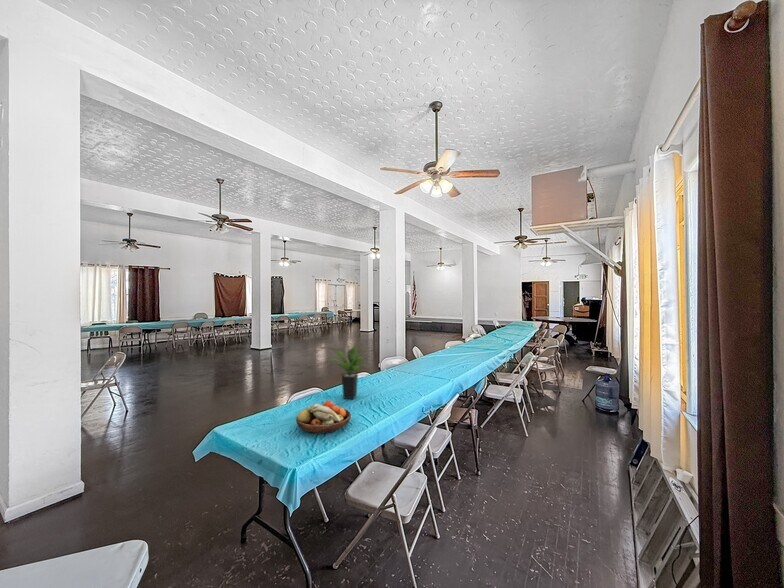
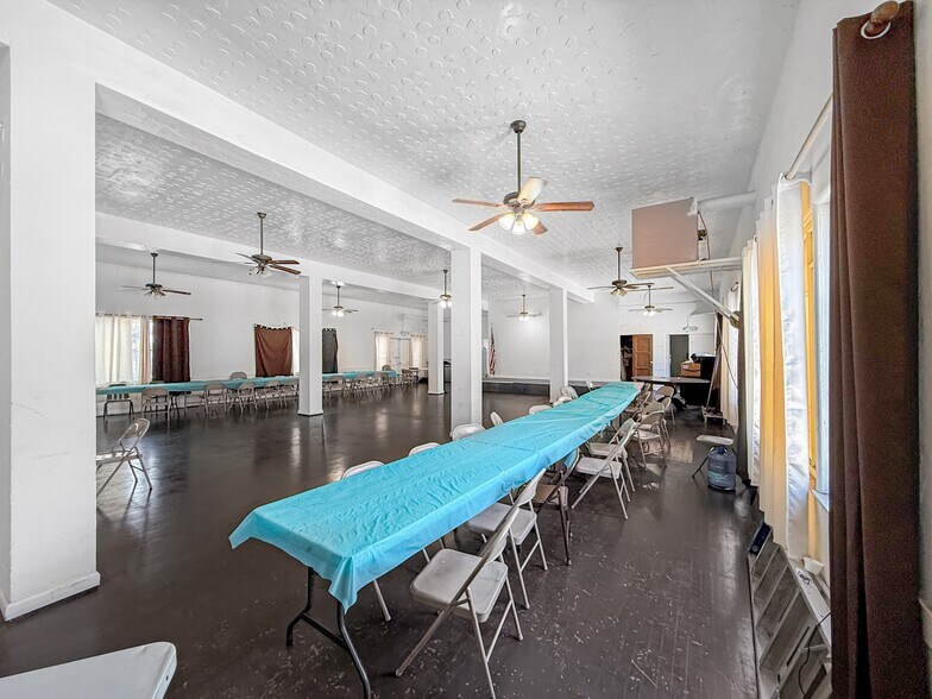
- potted plant (349, 371)
- fruit bowl (324, 413)
